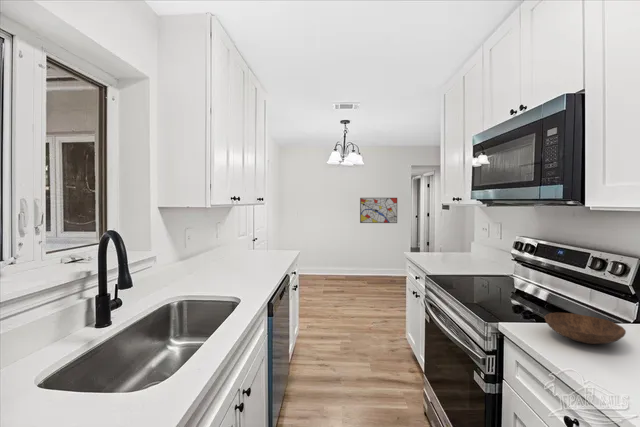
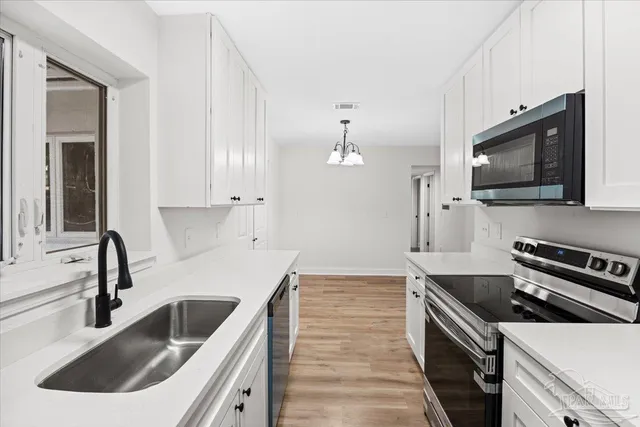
- wall art (378, 210)
- bowl (582, 330)
